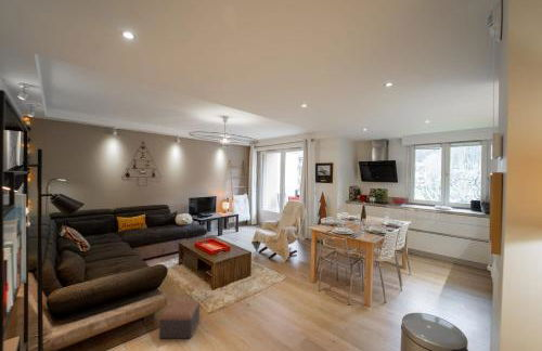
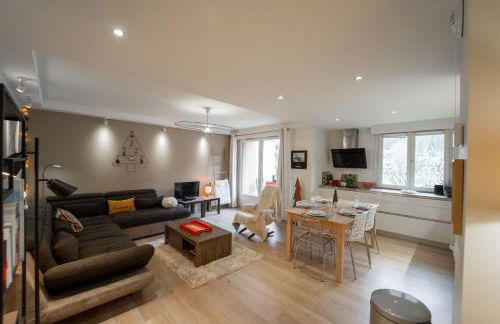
- footstool (180, 317)
